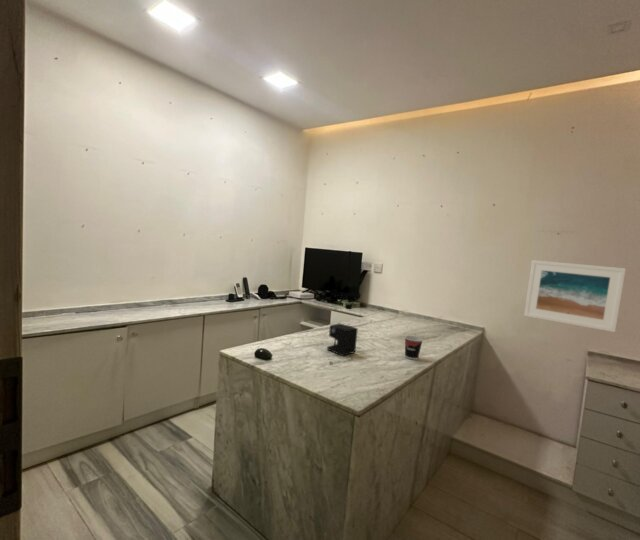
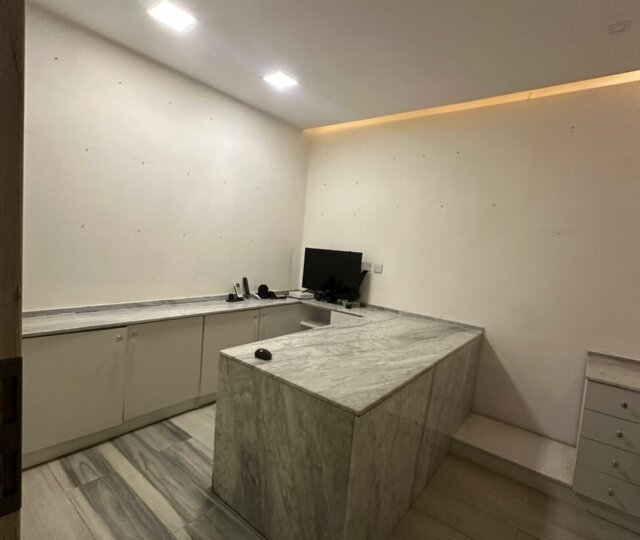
- coffee maker (334, 341)
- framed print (571, 293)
- cup (412, 347)
